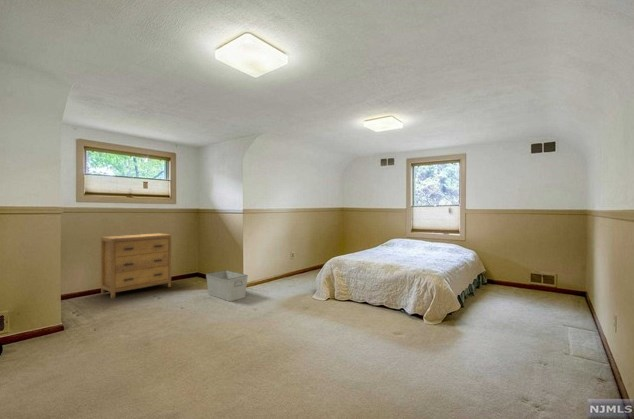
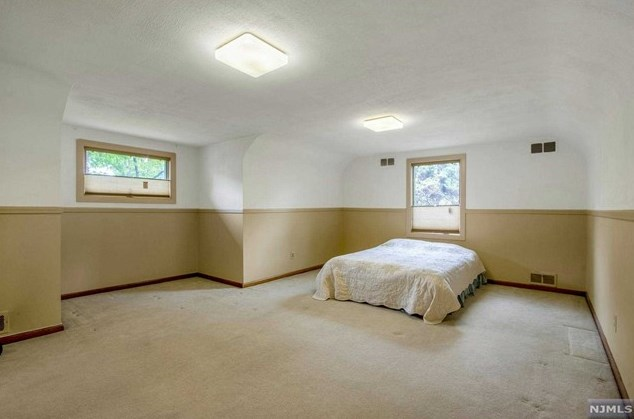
- storage bin (226, 285)
- dresser (137, 262)
